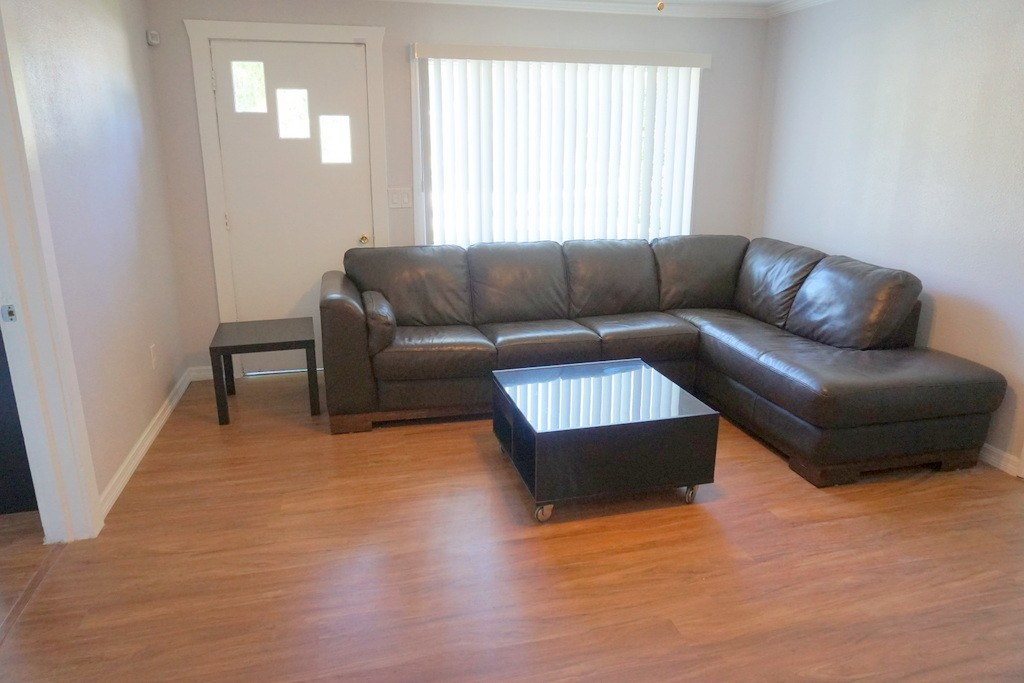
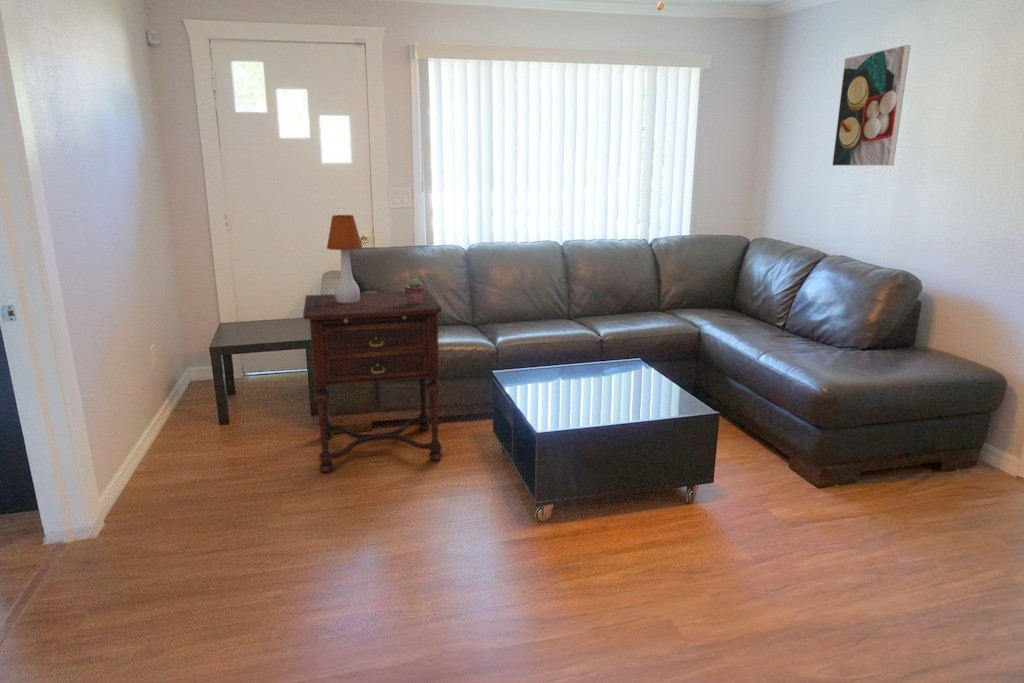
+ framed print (868, 110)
+ potted succulent (414, 290)
+ table lamp (345, 258)
+ side table (375, 377)
